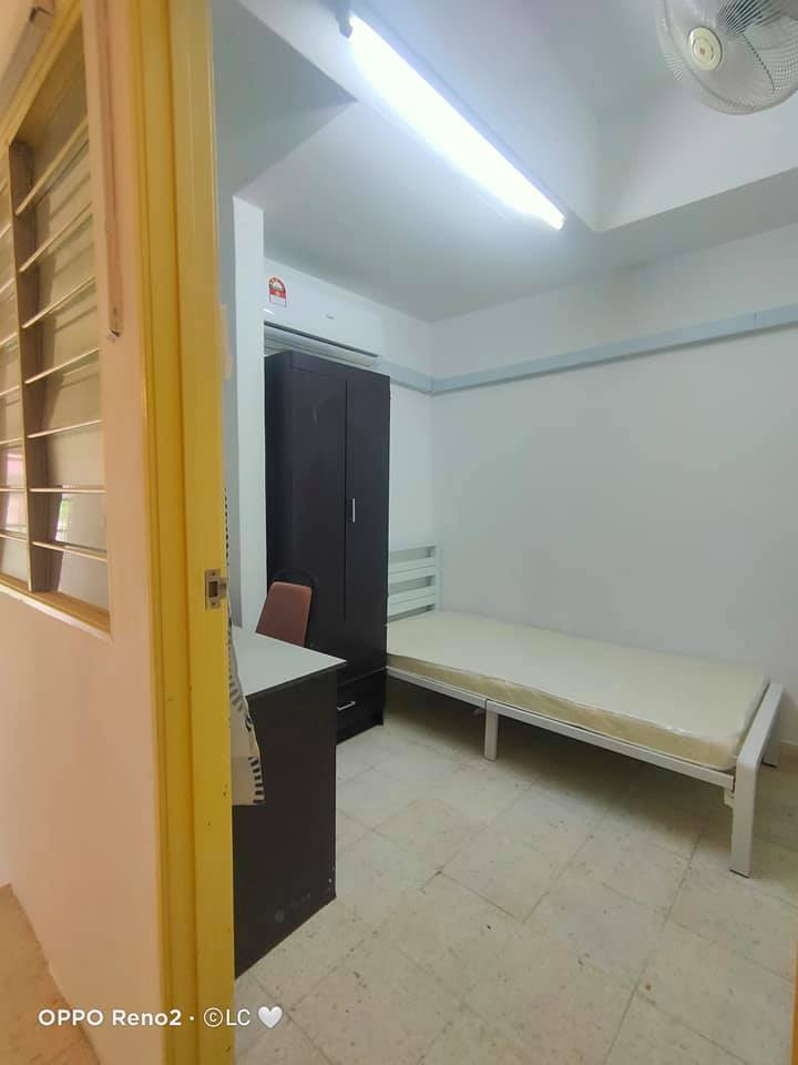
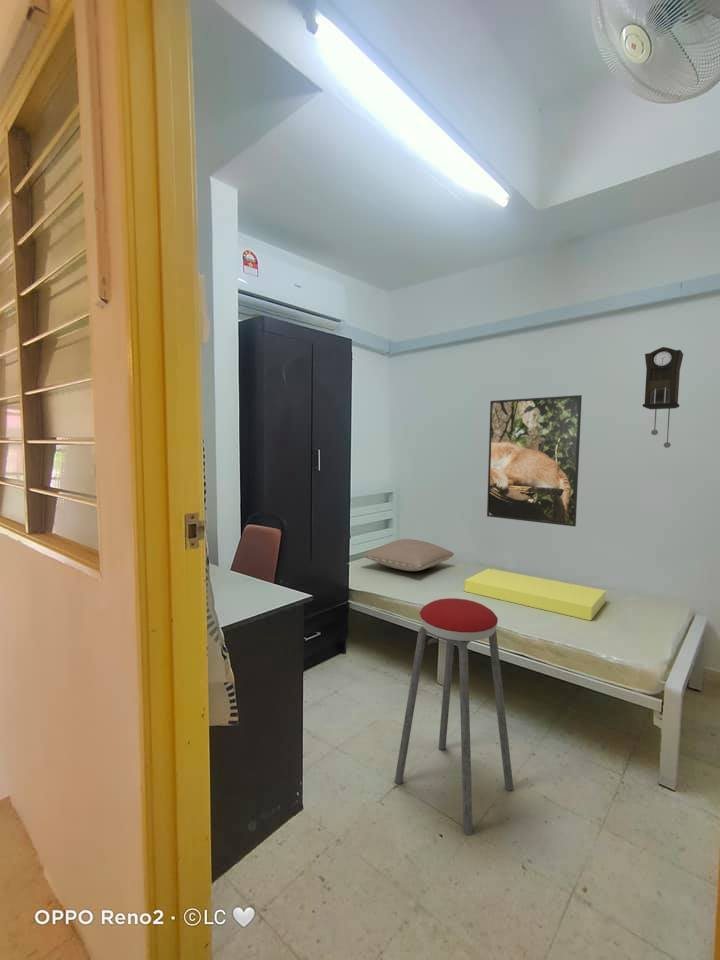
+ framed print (530, 460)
+ music stool (460, 697)
+ pendulum clock (661, 398)
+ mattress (532, 590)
+ pillow (408, 554)
